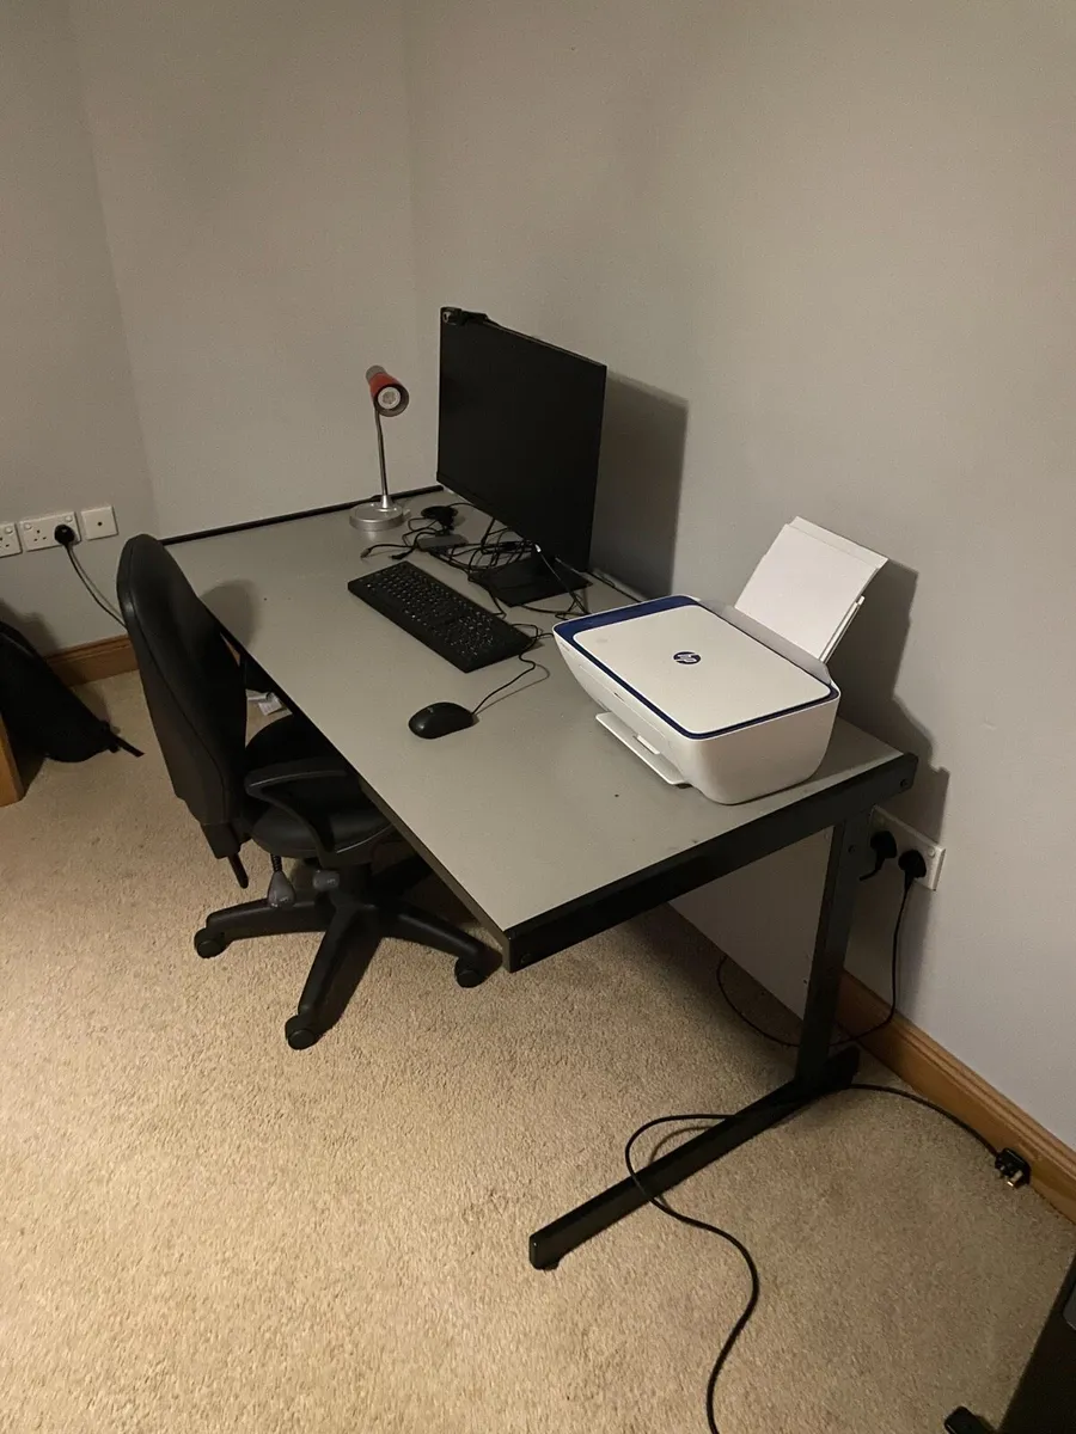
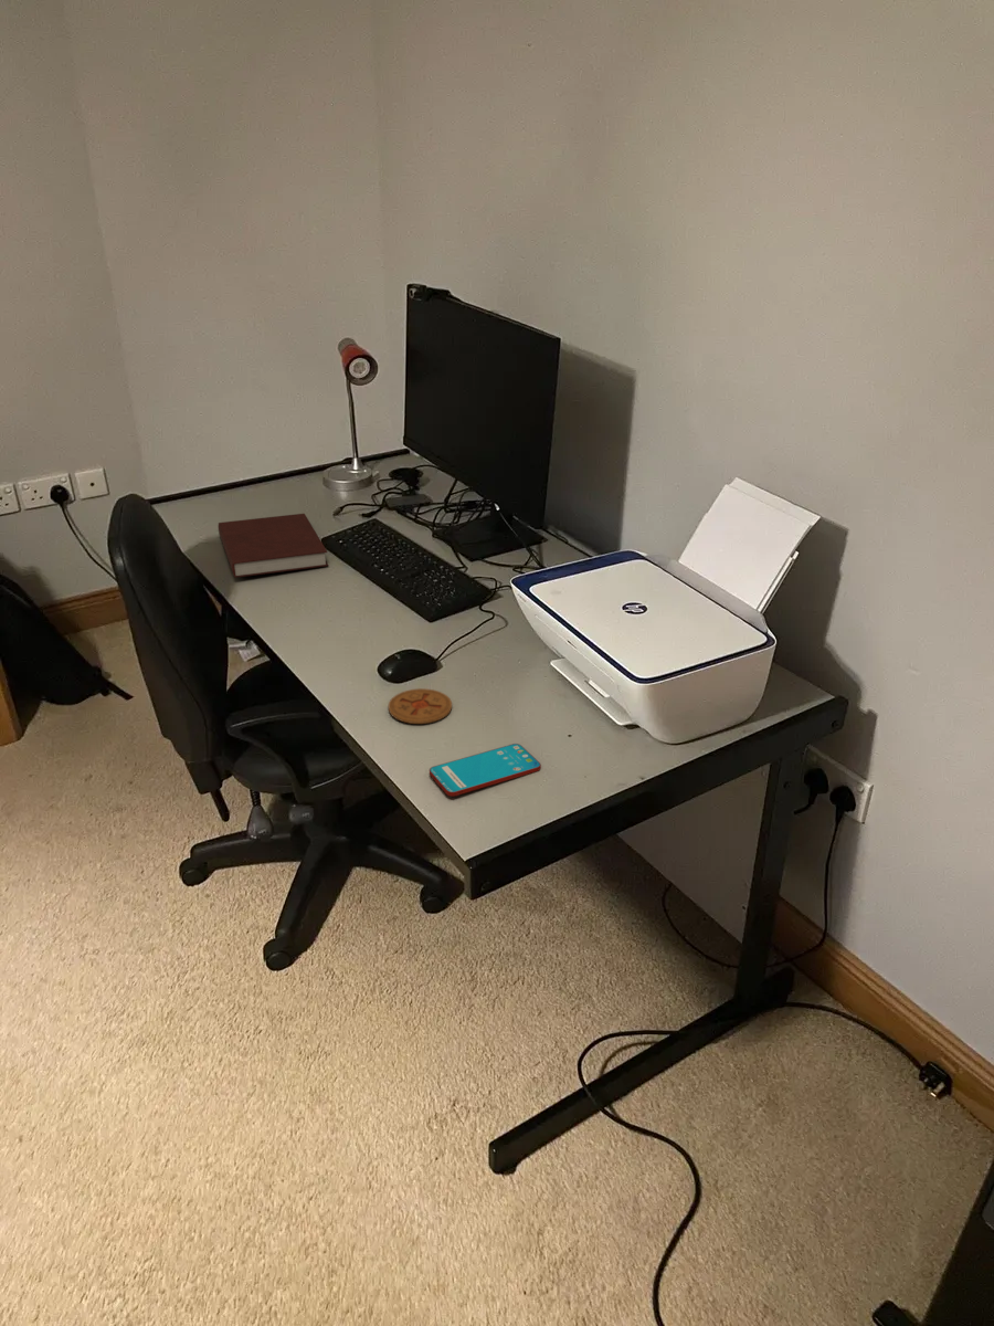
+ notebook (271, 543)
+ smartphone (485, 768)
+ coaster (420, 705)
